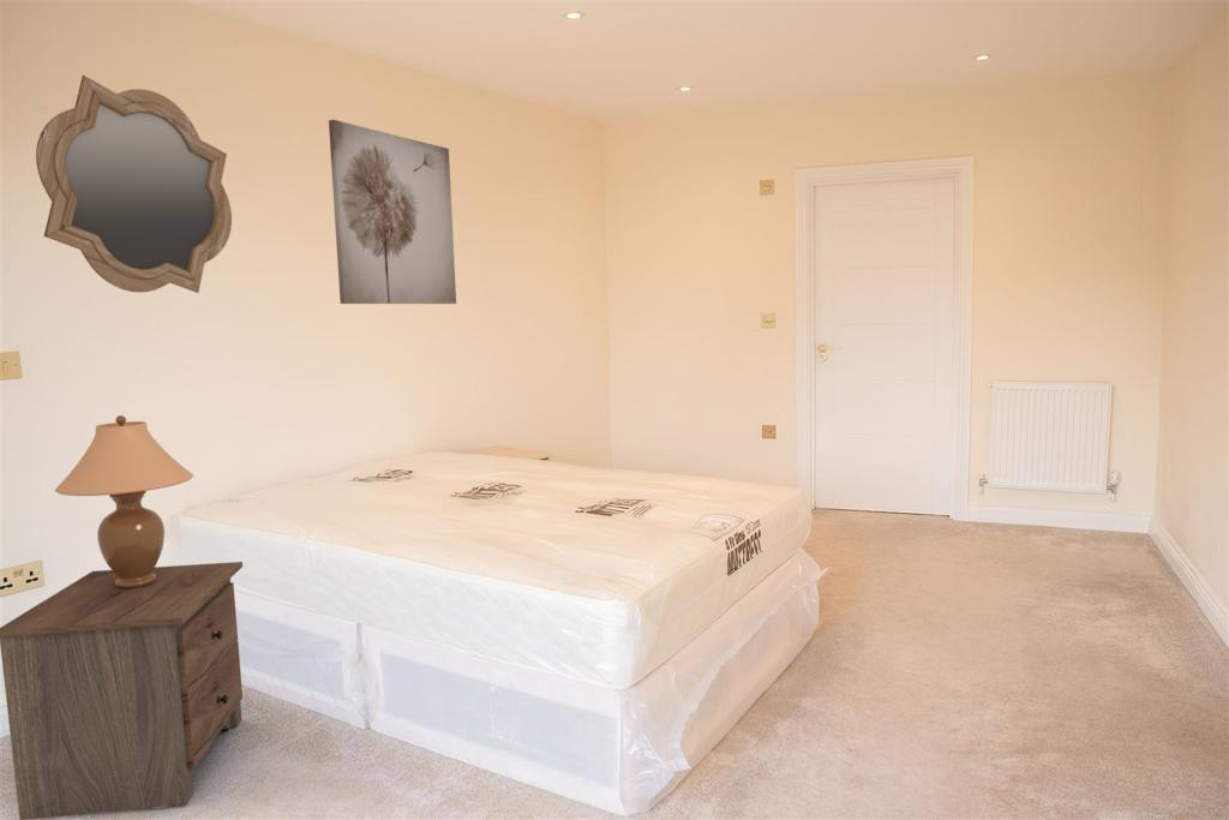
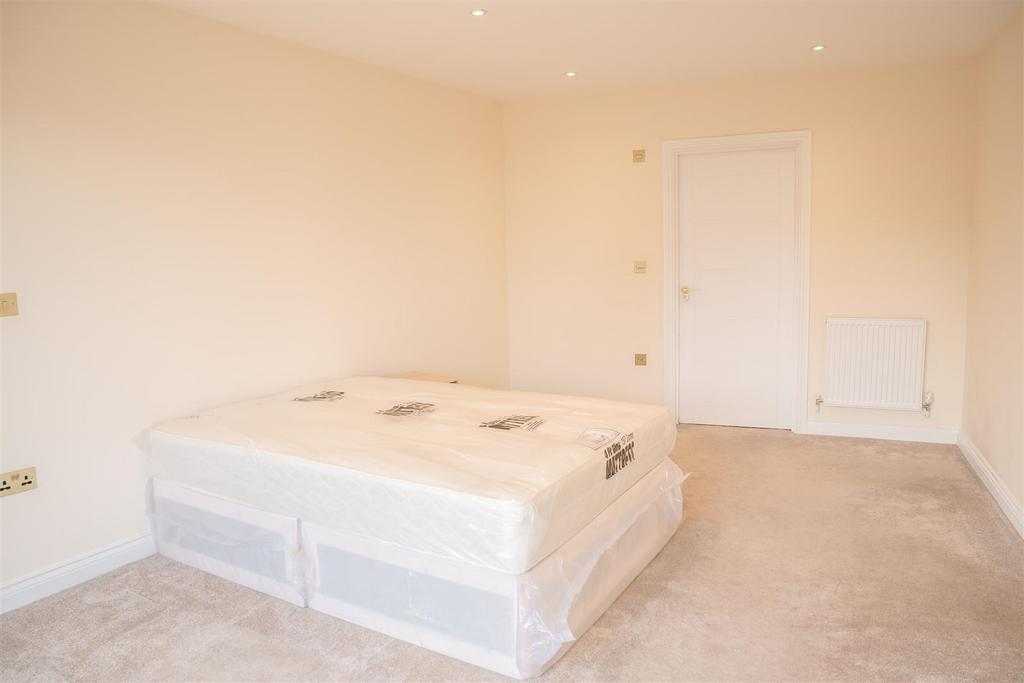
- table lamp (127, 499)
- nightstand (142, 678)
- wall art (398, 220)
- mirror (145, 191)
